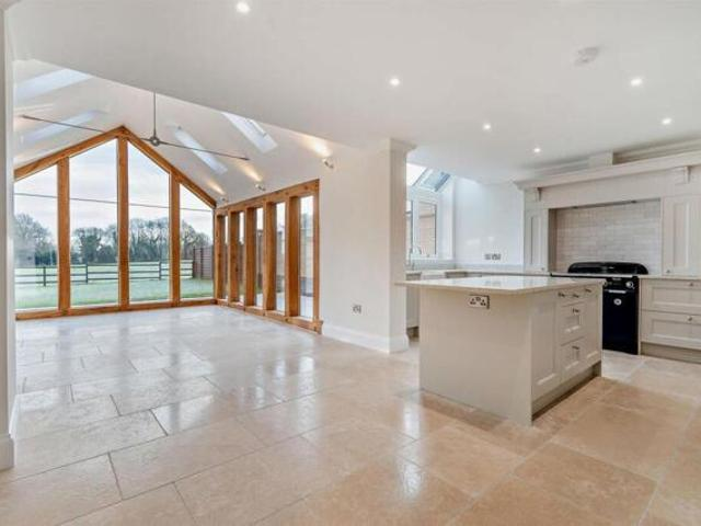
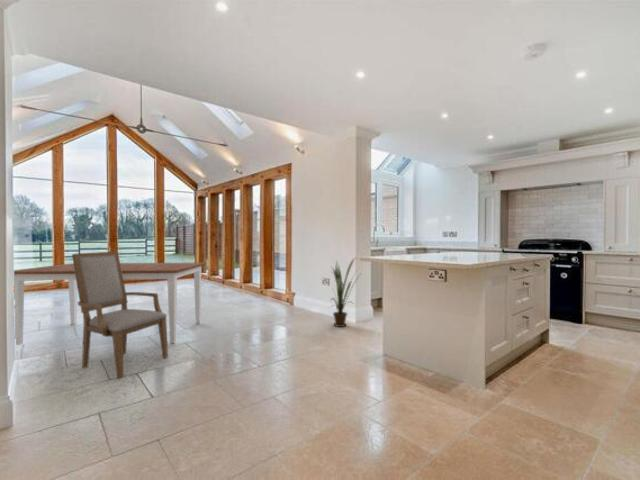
+ house plant (341, 291)
+ chair (121, 307)
+ dining table (123, 278)
